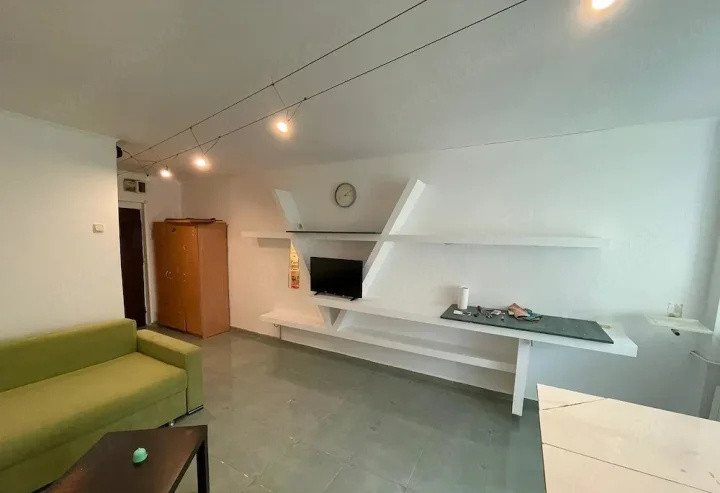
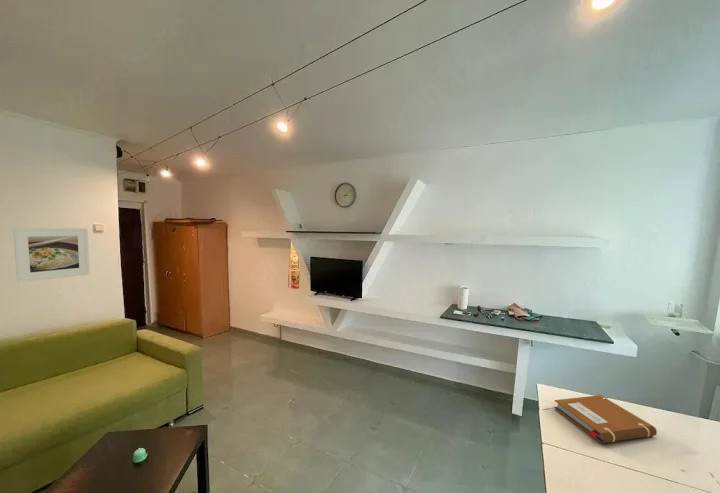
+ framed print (54, 253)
+ notebook (600, 417)
